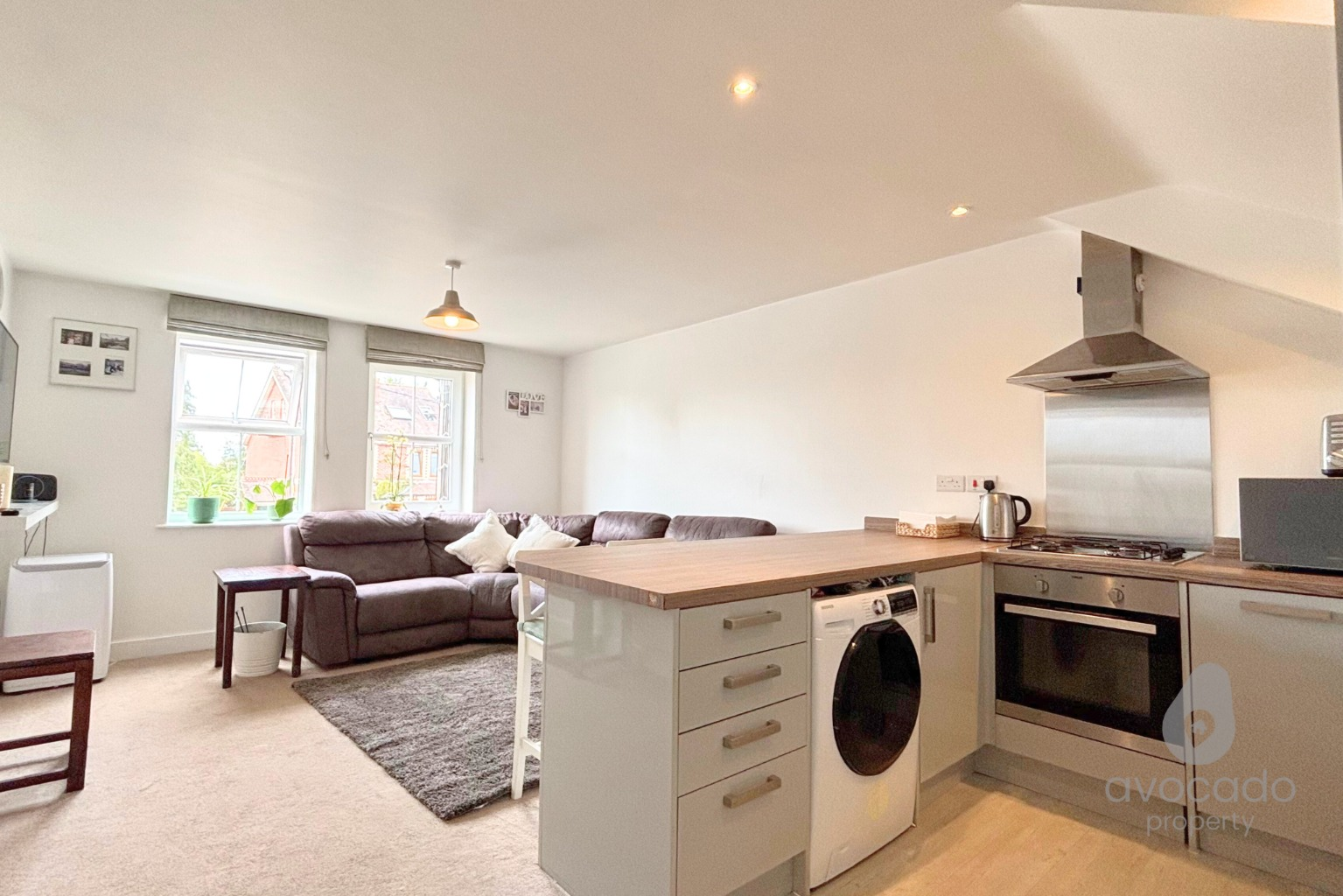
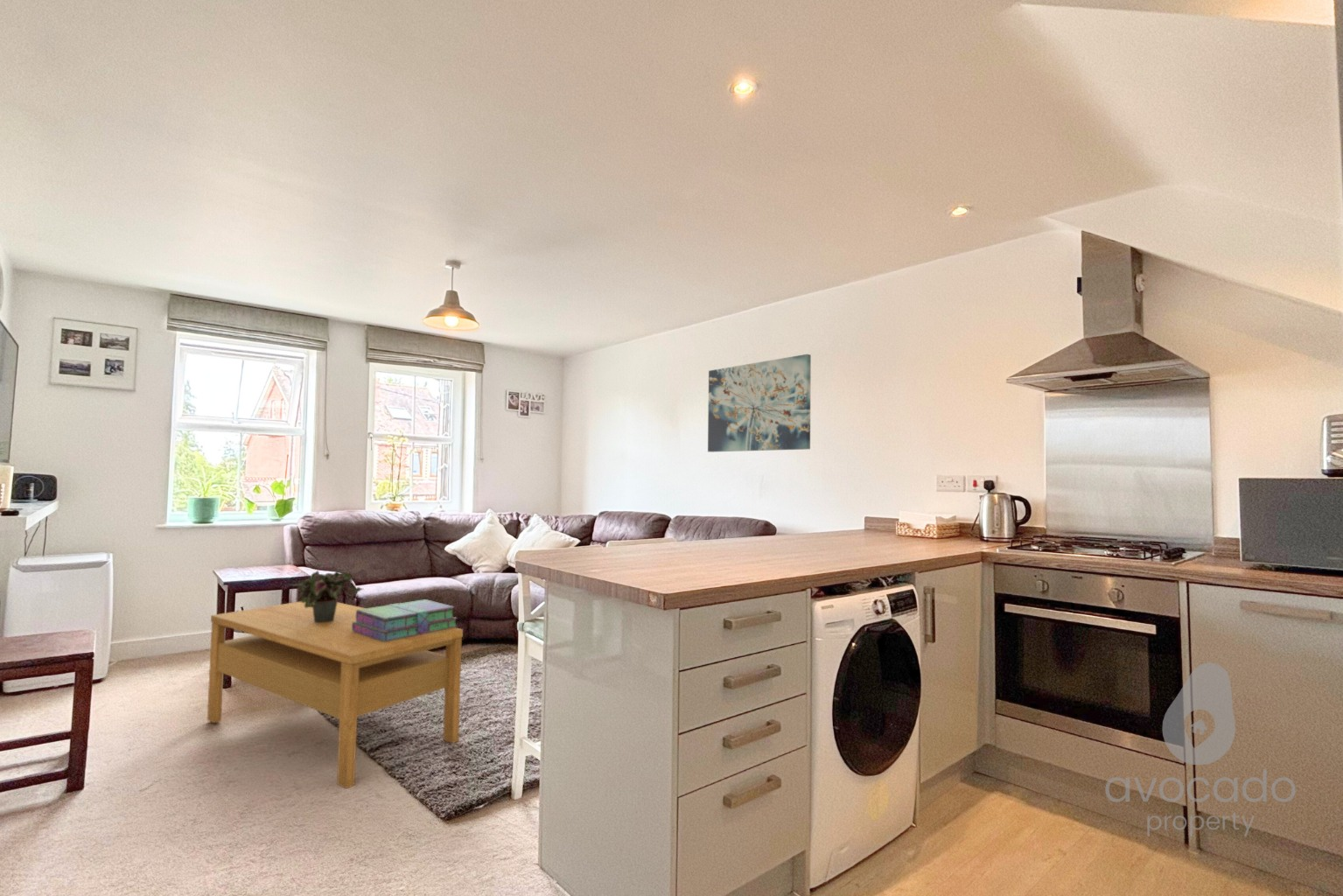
+ coffee table (330, 676)
+ stack of books (405, 618)
+ potted plant (324, 597)
+ wall art (755, 406)
